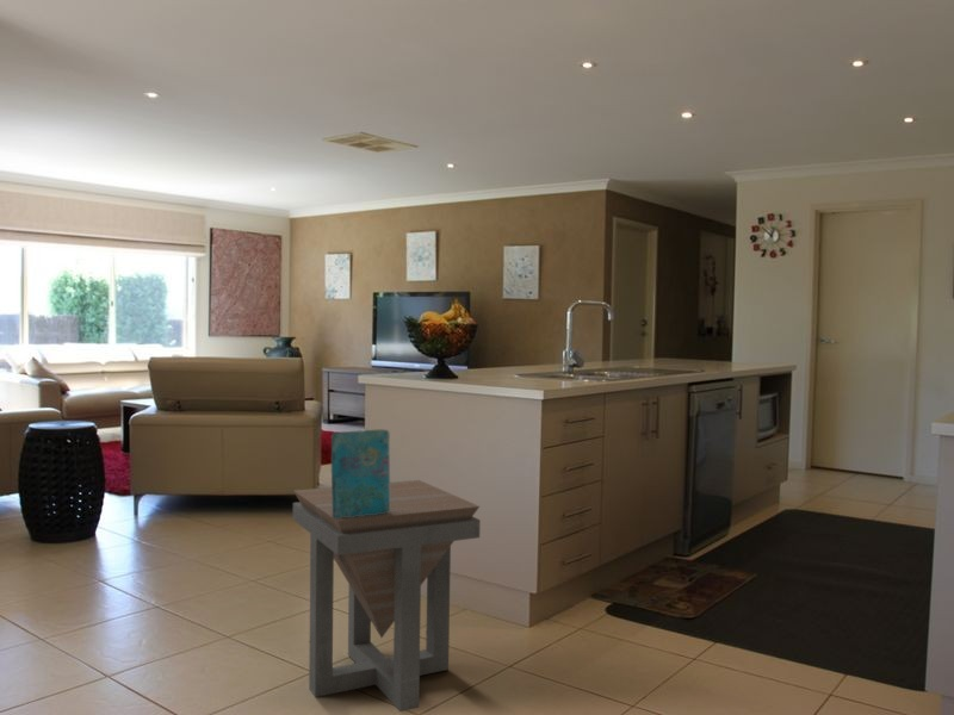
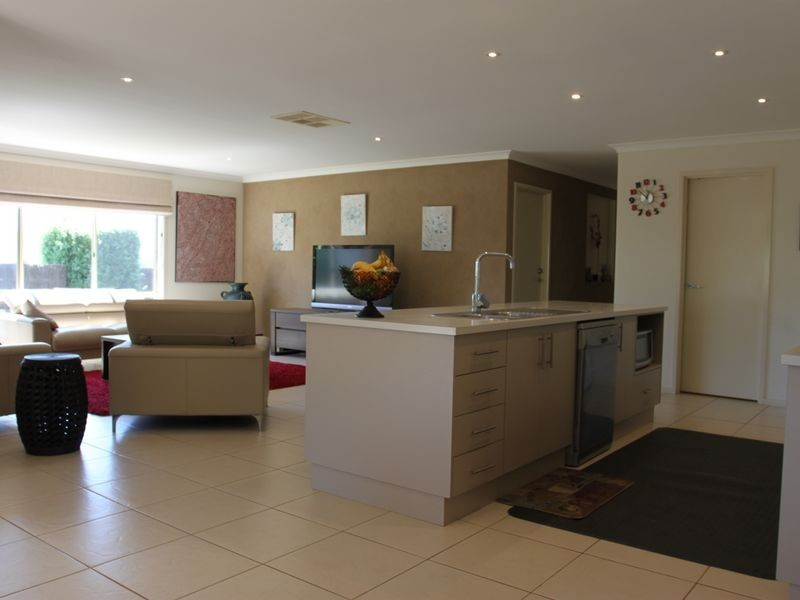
- side table (382, 589)
- cover (359, 472)
